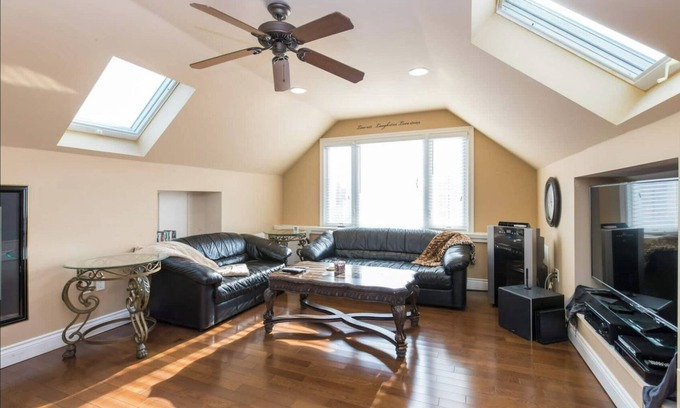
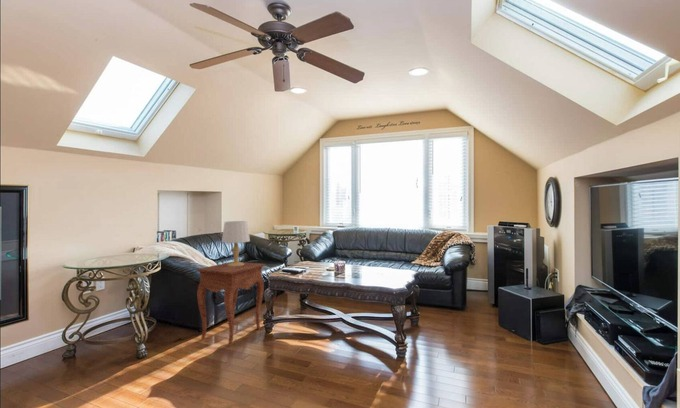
+ table lamp (236, 243)
+ side table (232, 300)
